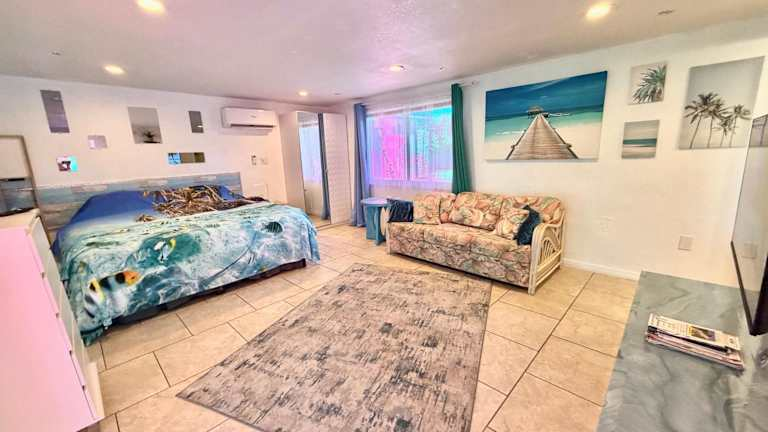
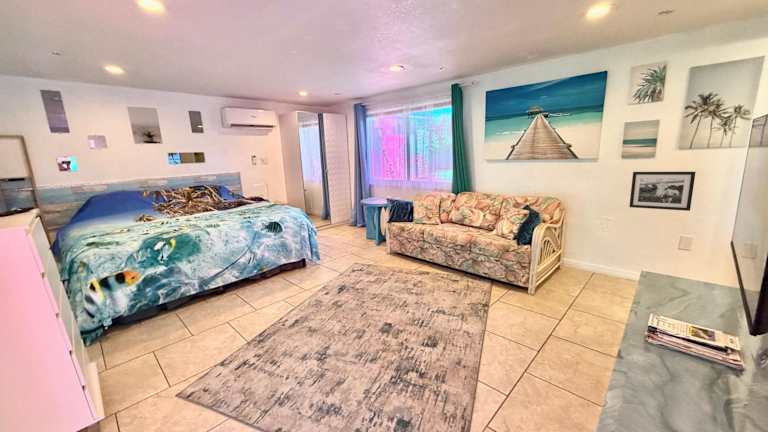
+ picture frame (660, 190)
